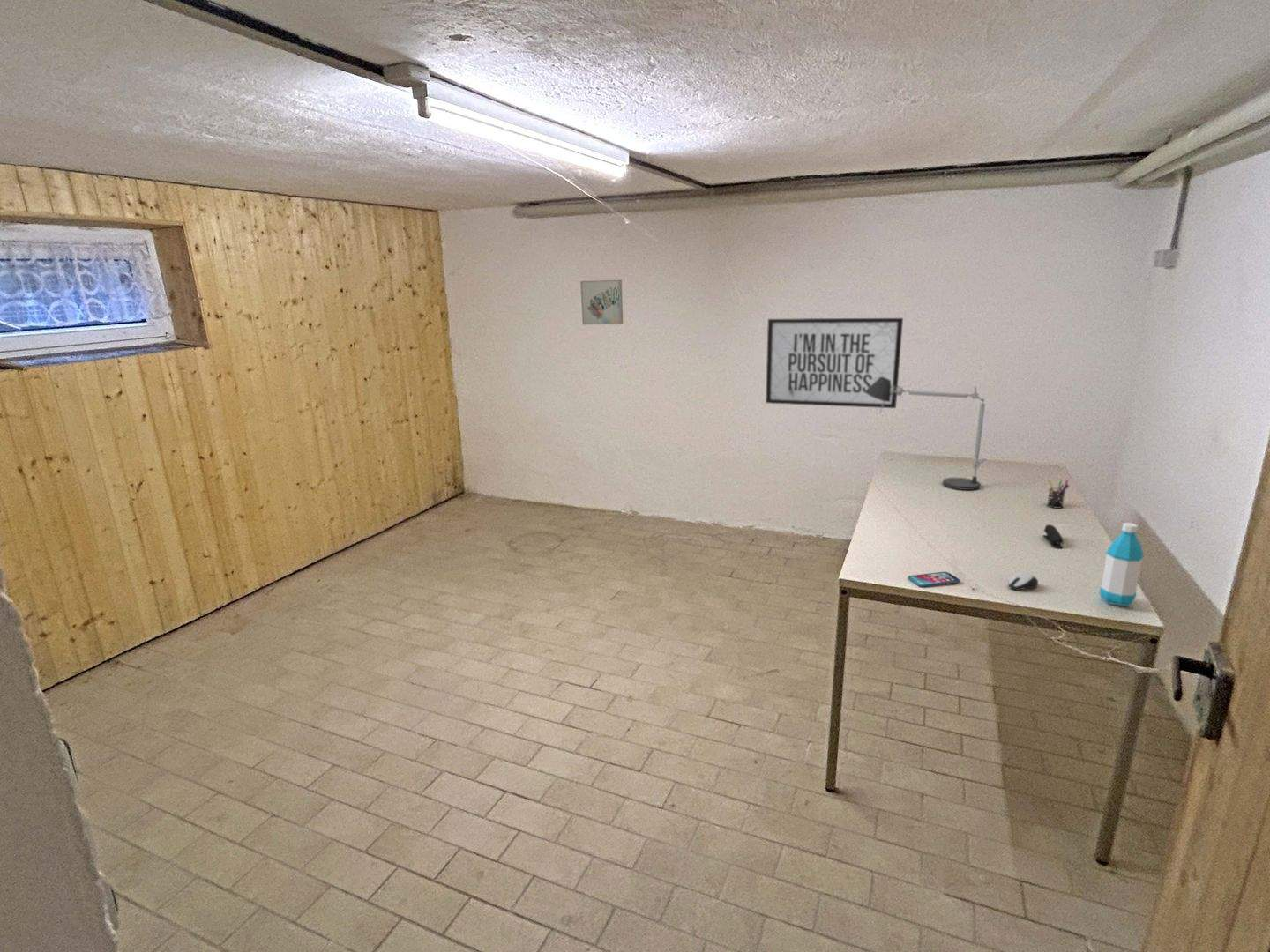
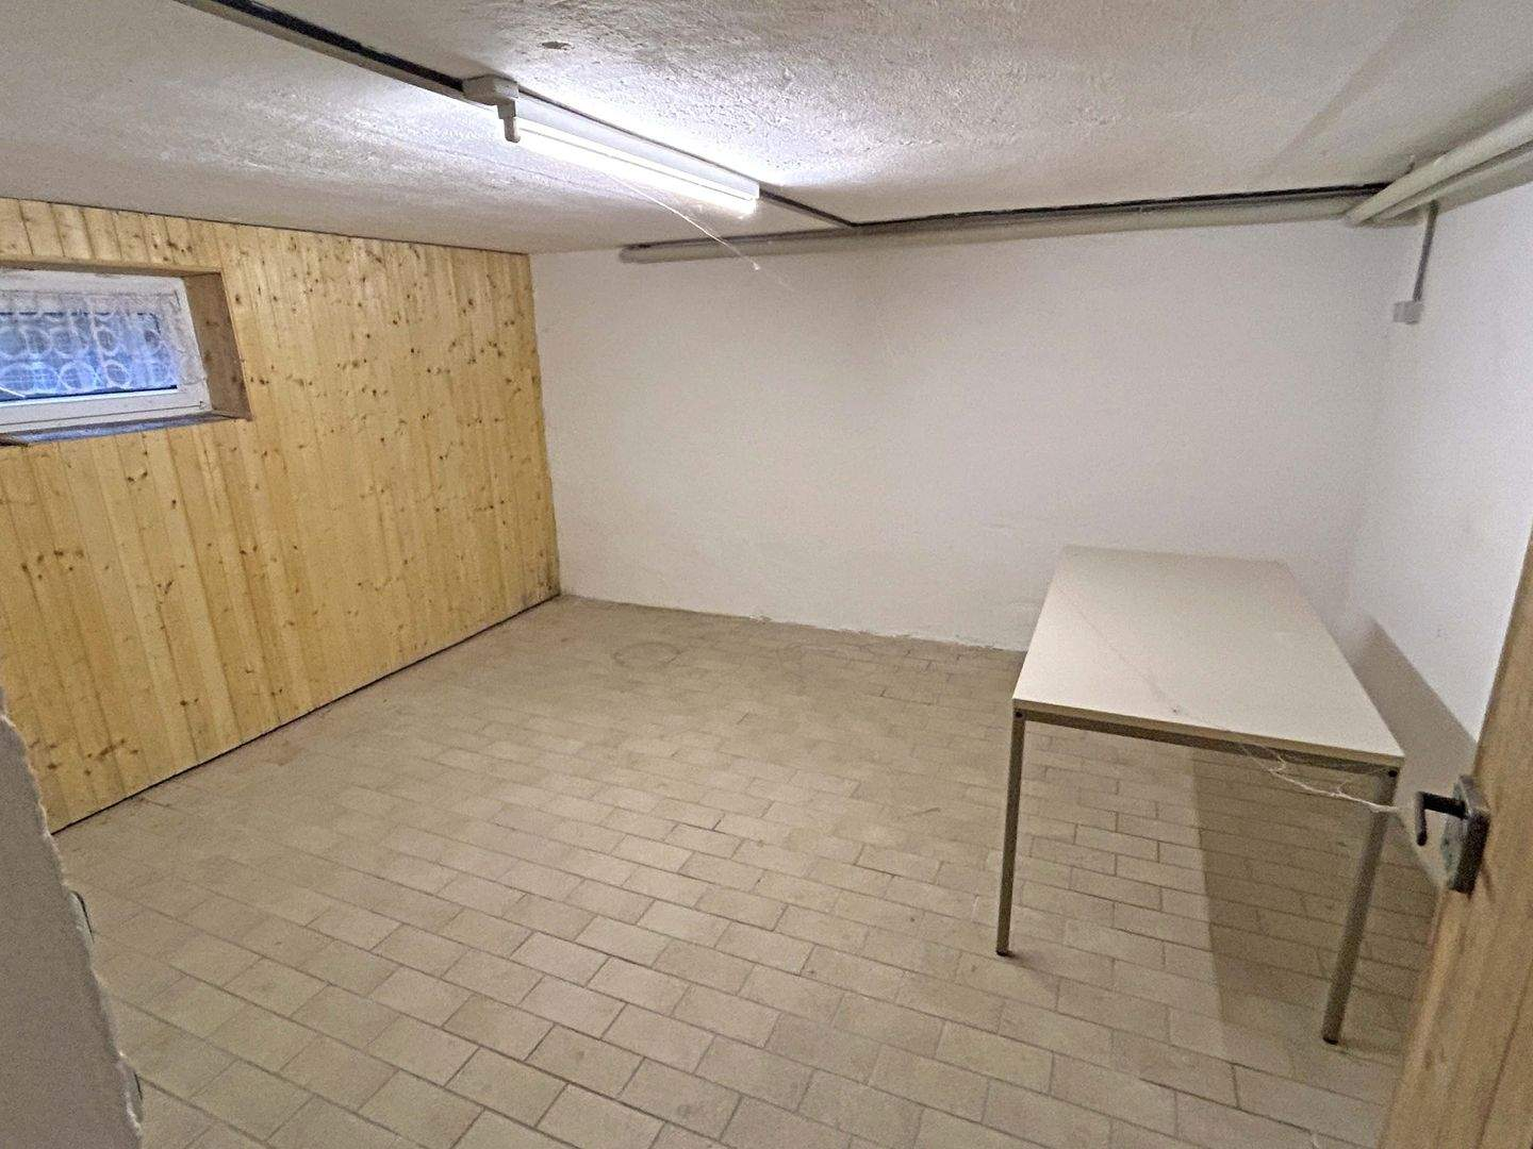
- mirror (831, 362)
- water bottle (1123, 563)
- smartphone (933, 579)
- computer mouse (1023, 580)
- wall art (601, 302)
- pen holder (1057, 492)
- stapler (1053, 535)
- desk lamp (923, 395)
